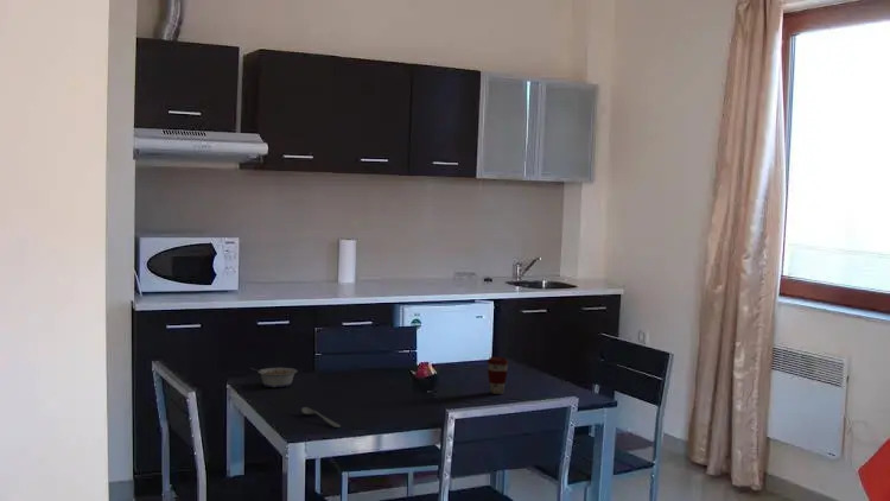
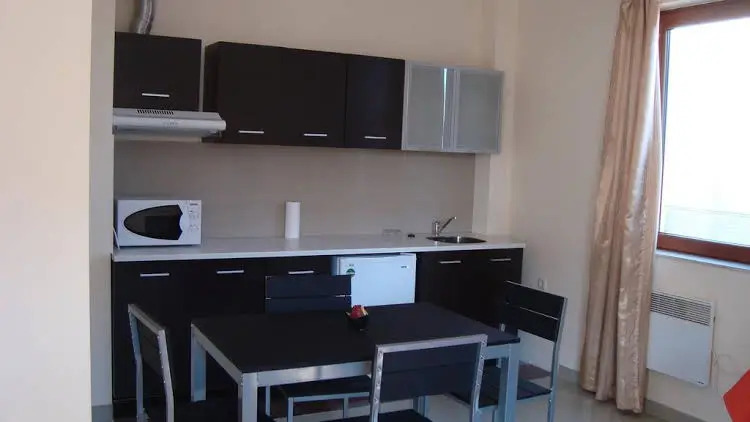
- coffee cup (497, 375)
- legume (275, 376)
- spoon (320, 416)
